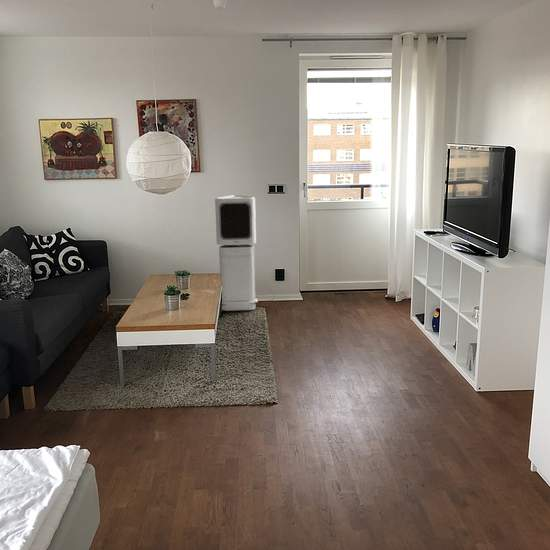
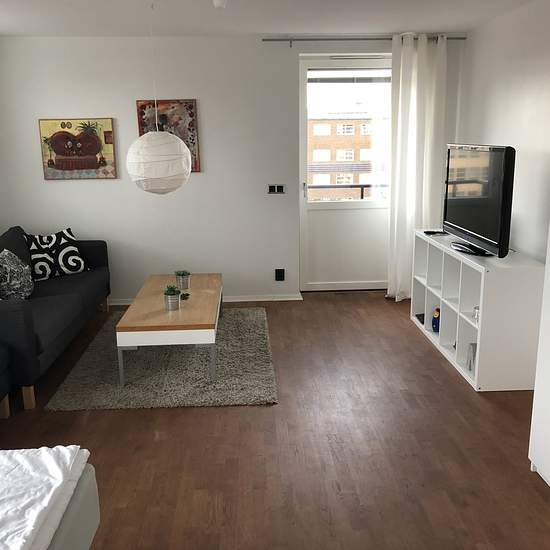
- air purifier (236, 252)
